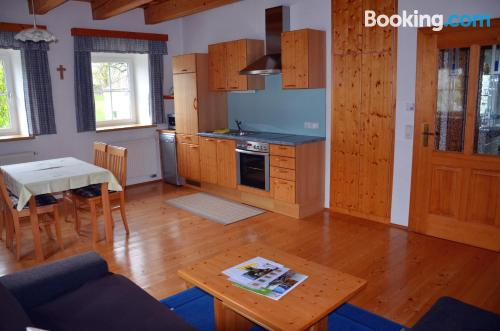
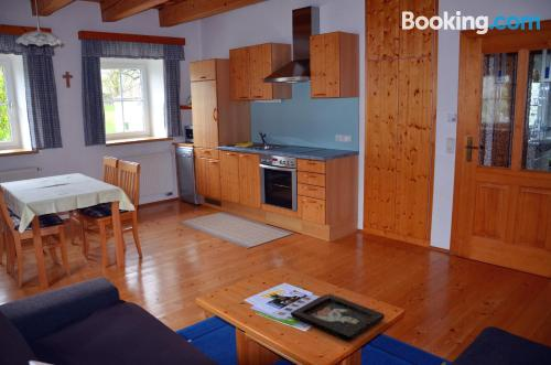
+ decorative tray (337, 314)
